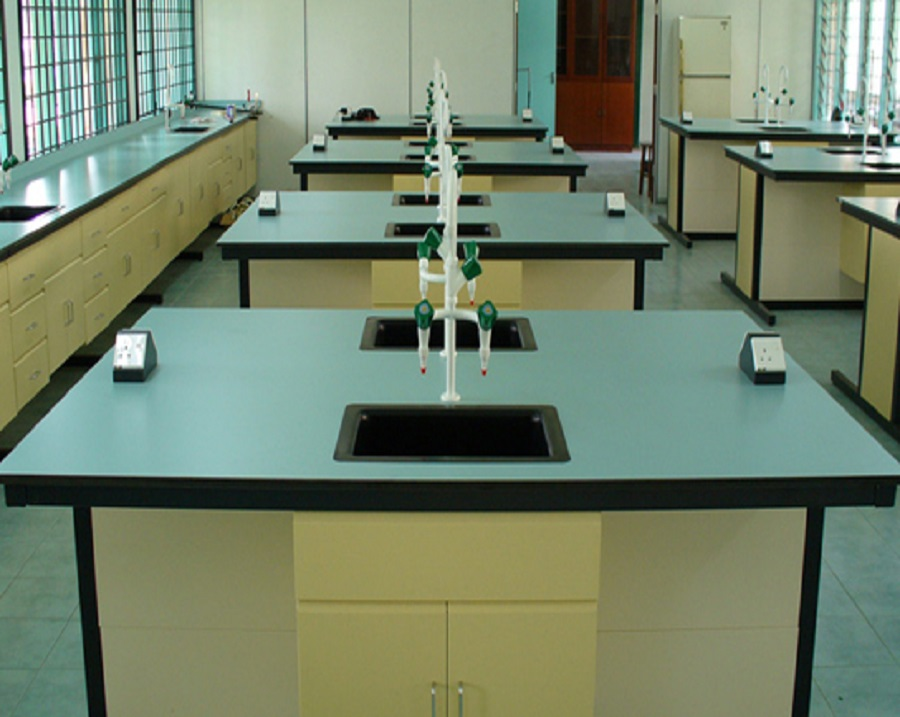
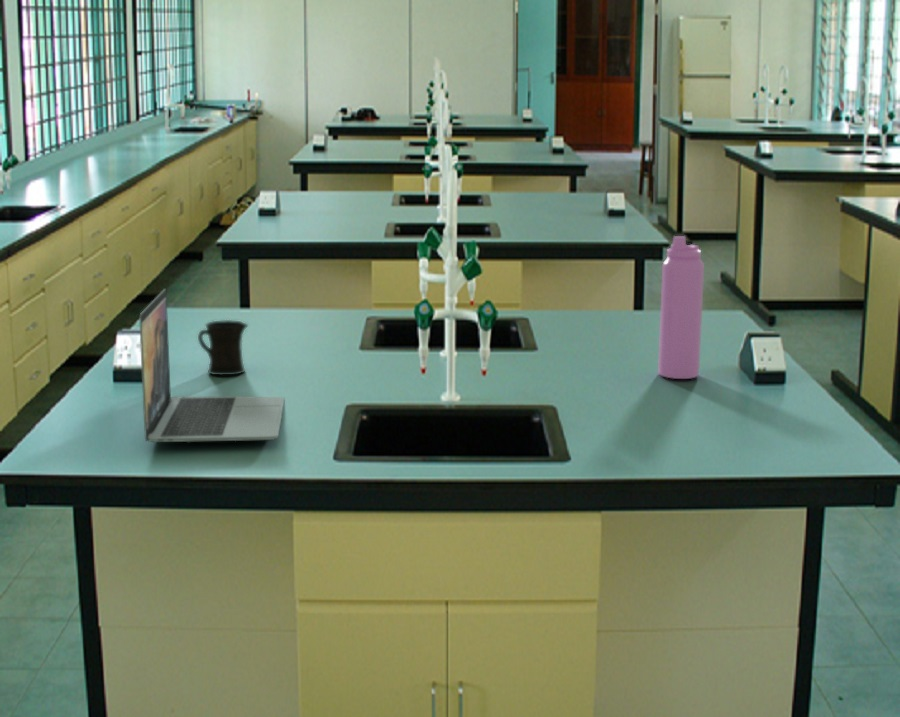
+ laptop (217, 396)
+ mug (223, 347)
+ water bottle (681, 306)
